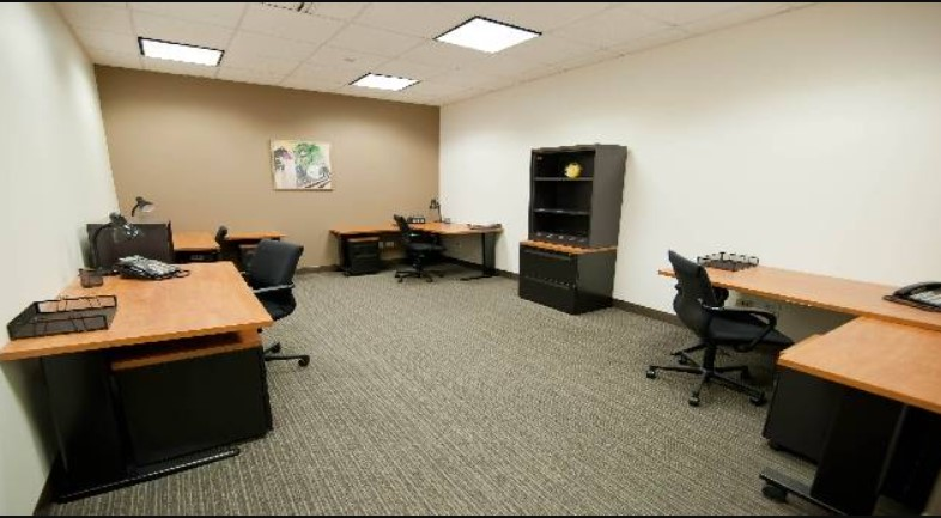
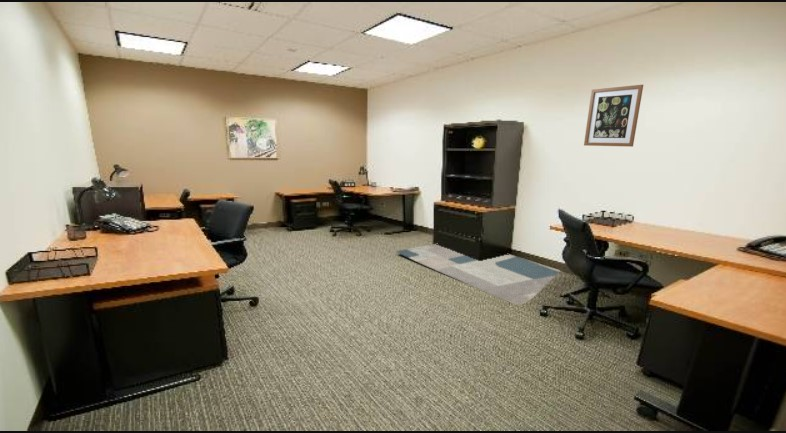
+ wall art (611, 117)
+ rug (482, 264)
